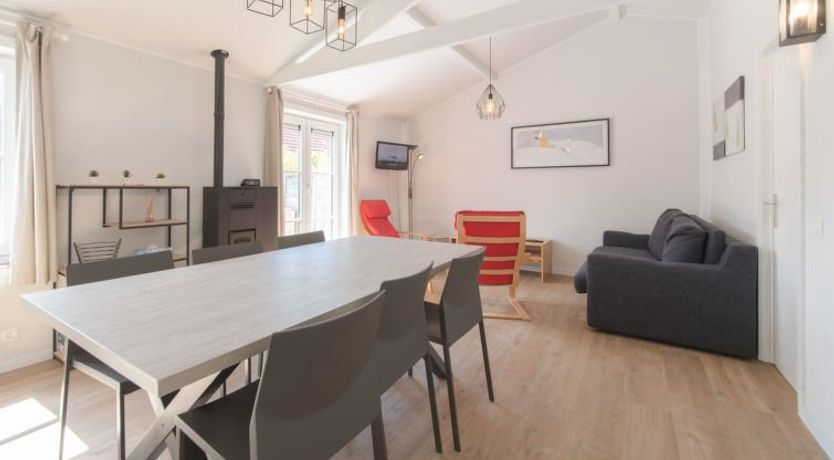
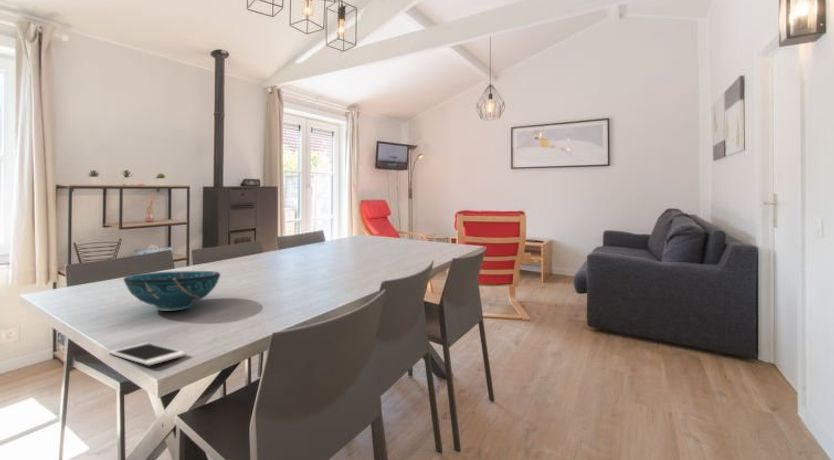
+ cell phone (147, 353)
+ decorative bowl (174, 291)
